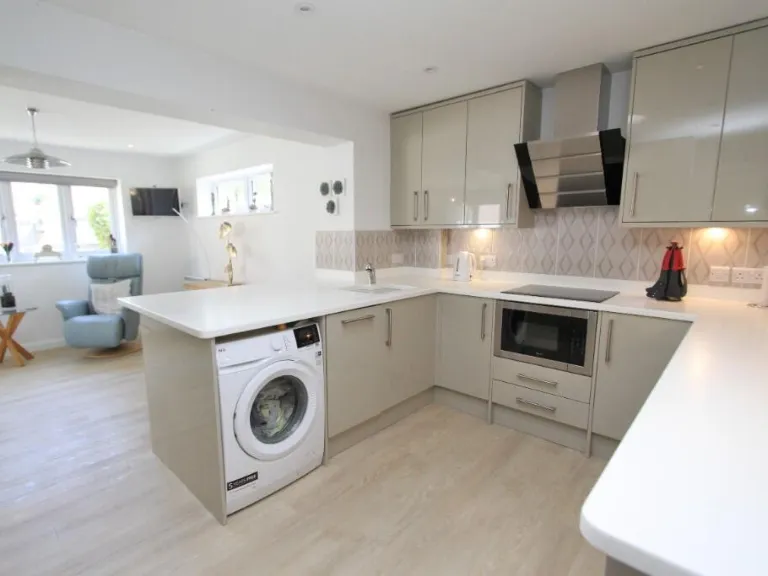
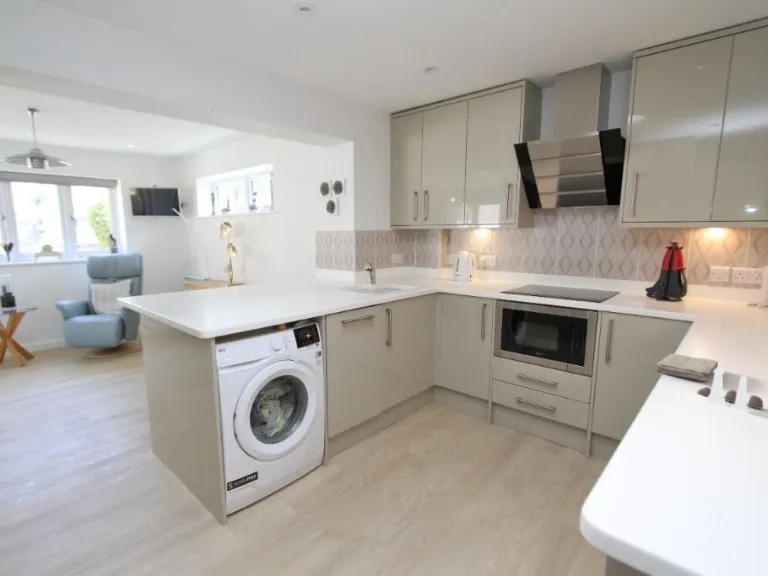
+ salt and pepper shaker set (730, 390)
+ washcloth (687, 365)
